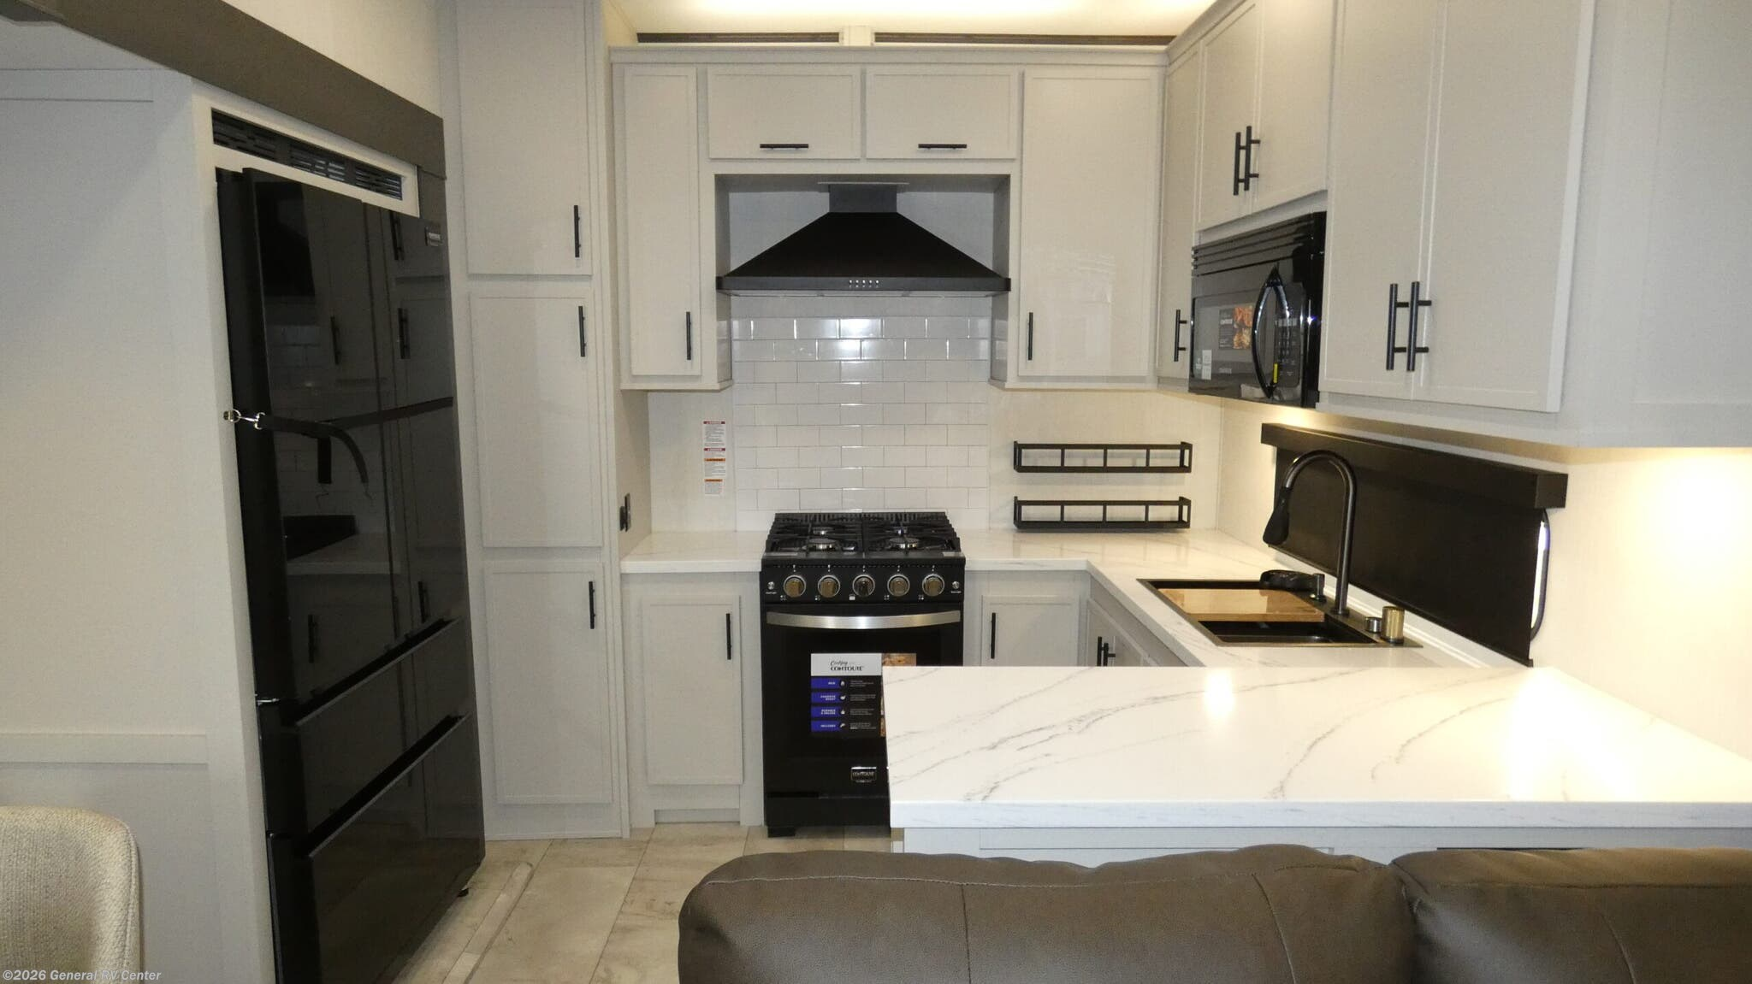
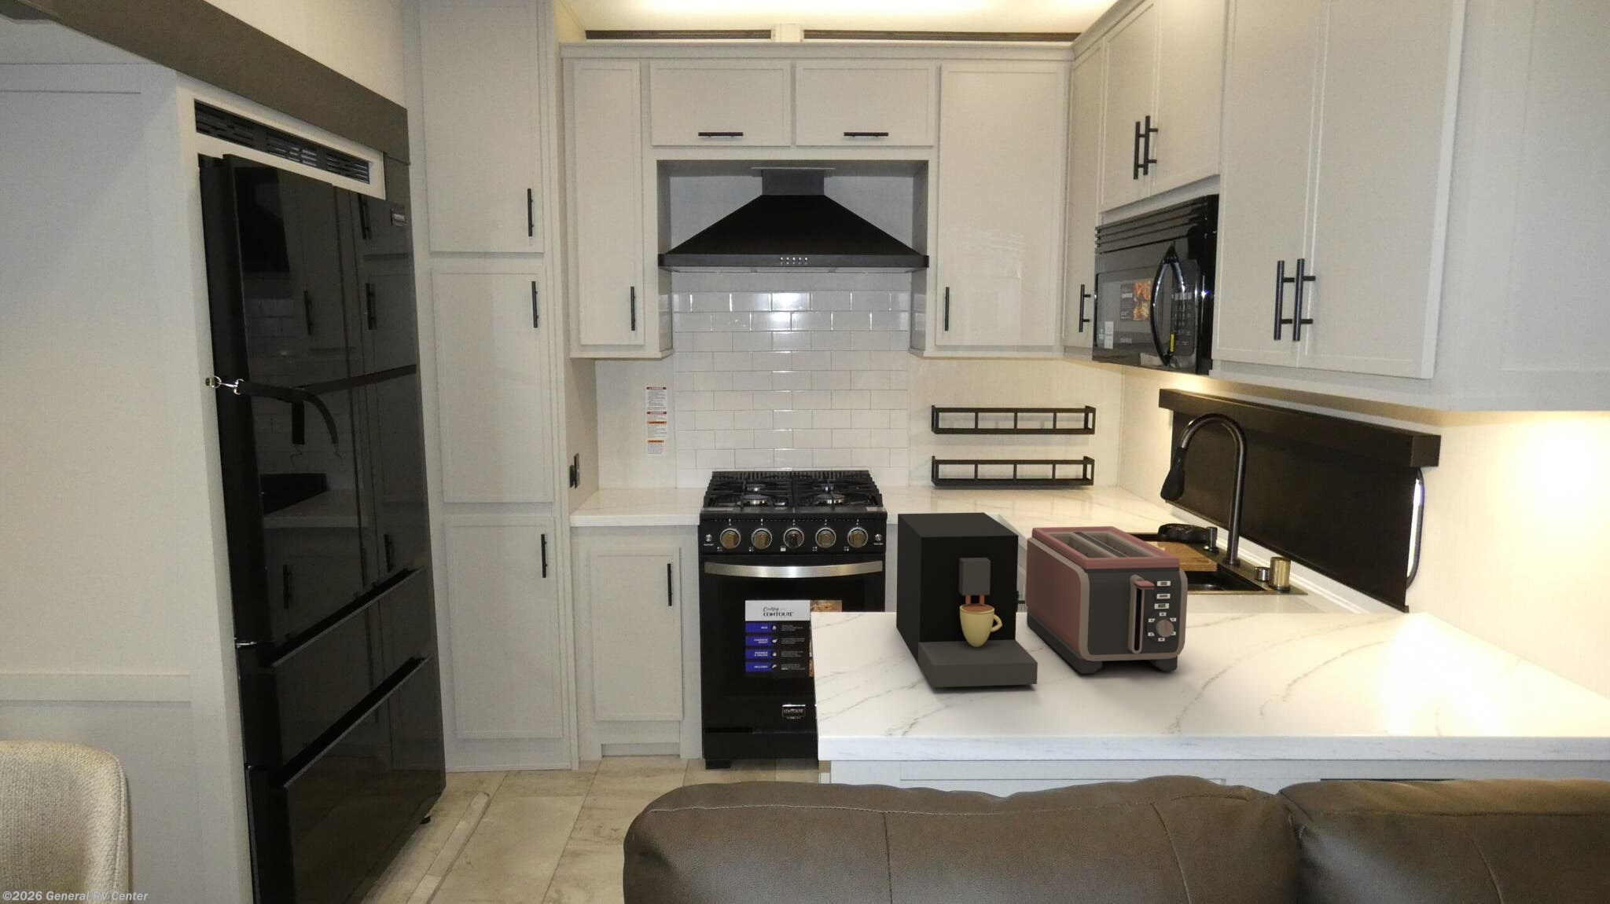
+ toaster (1102, 598)
+ coffee maker (961, 593)
